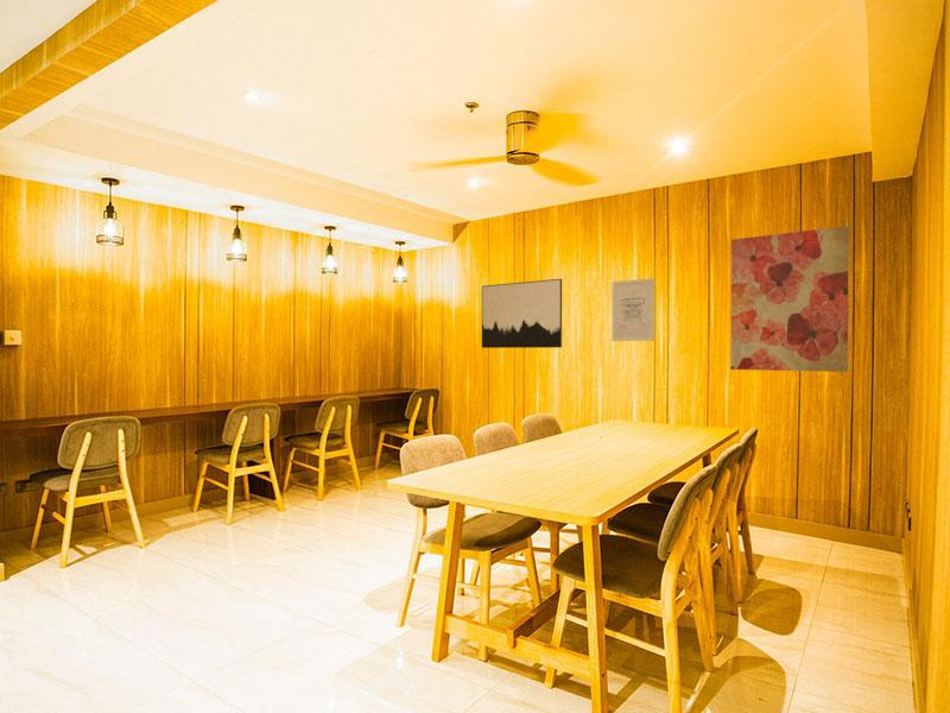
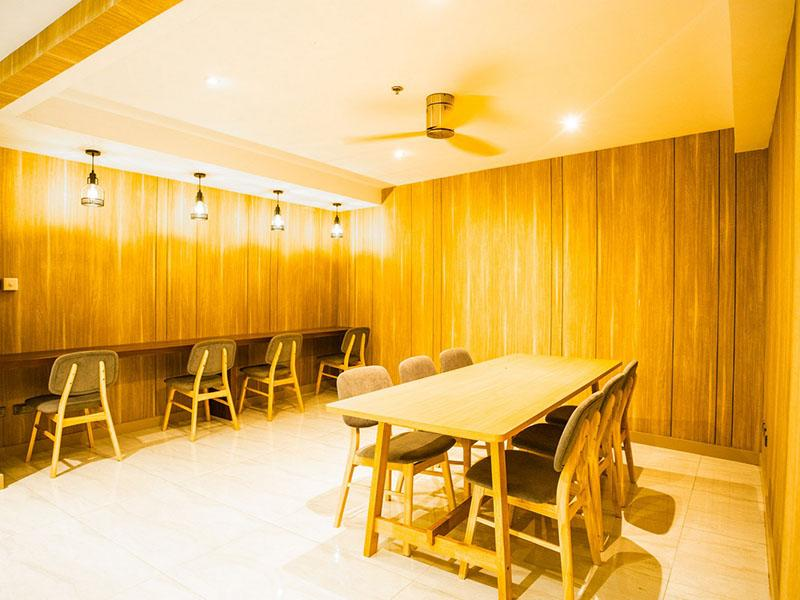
- wall art (519, 315)
- wall art (786, 302)
- wall art (632, 310)
